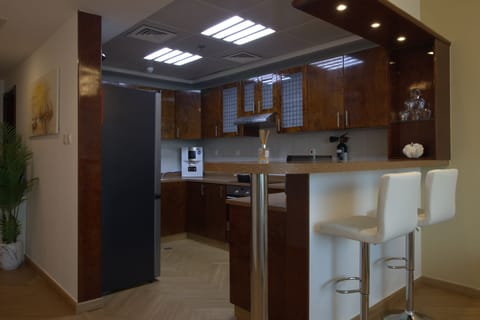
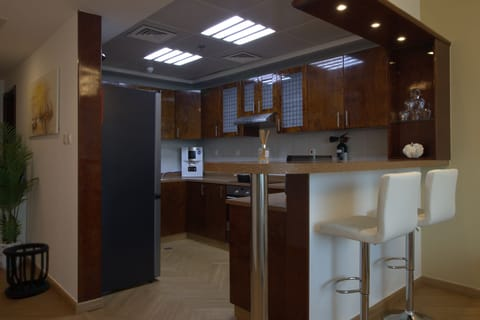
+ wastebasket (25, 269)
